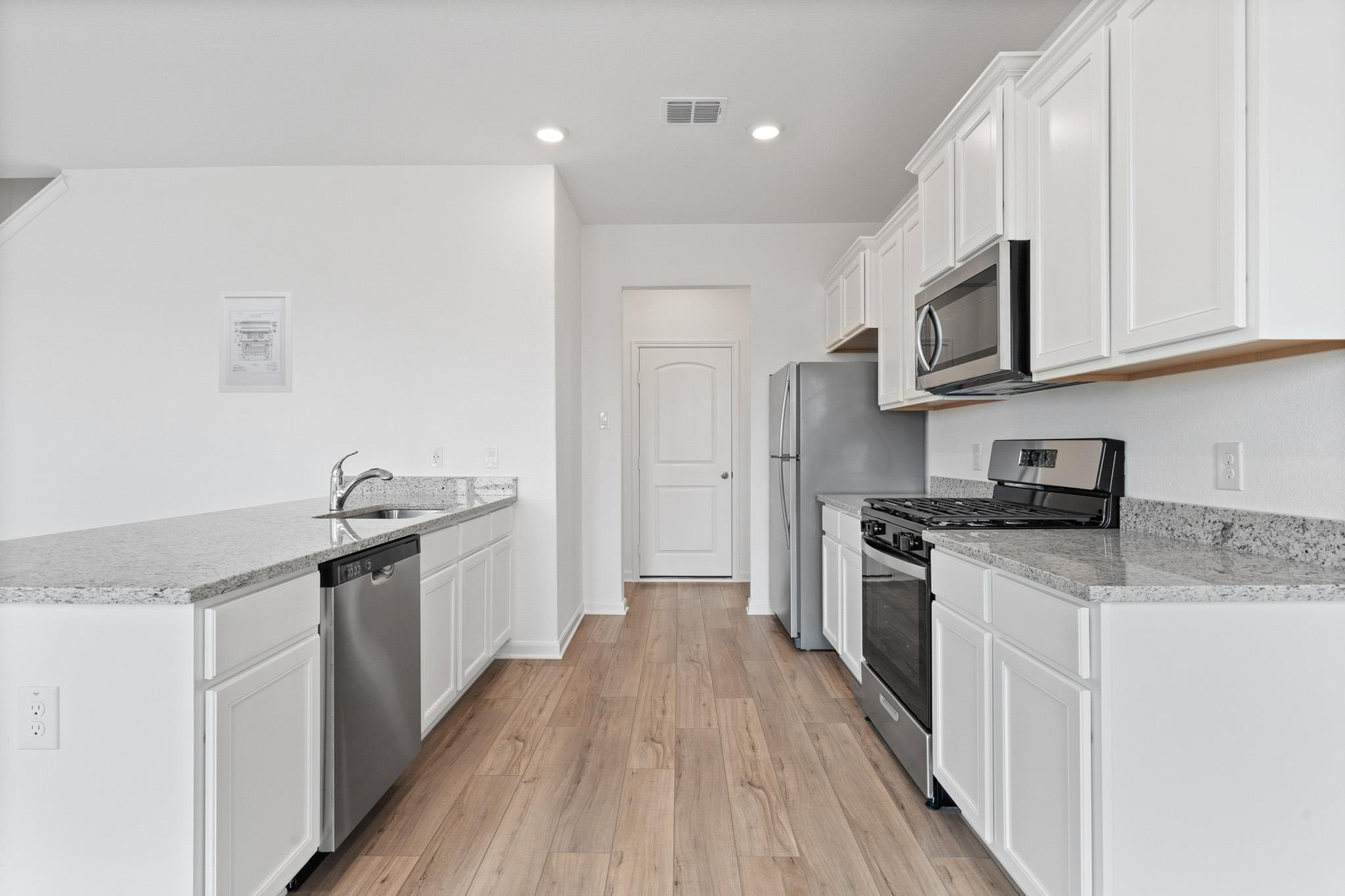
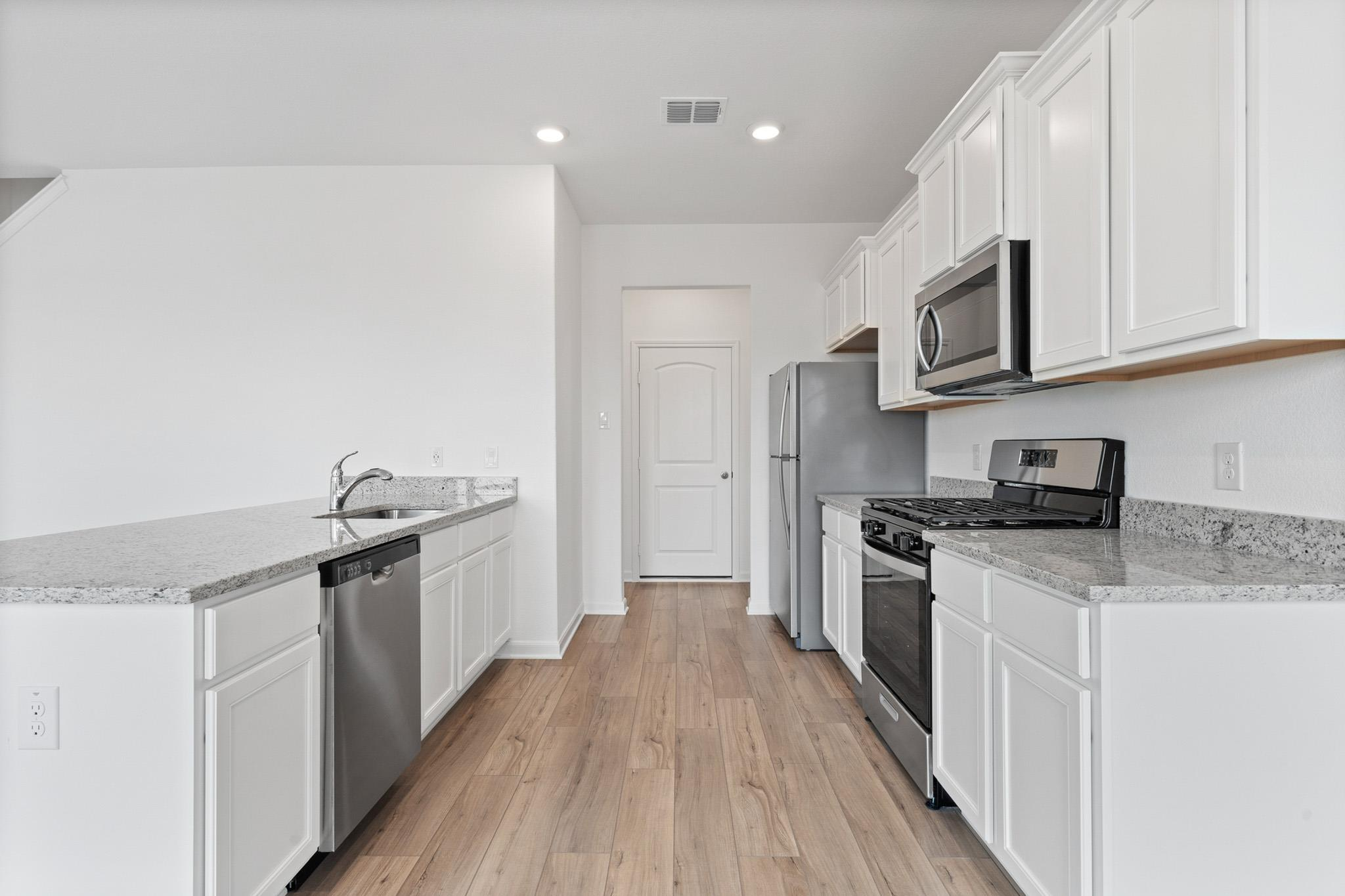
- wall art (255, 341)
